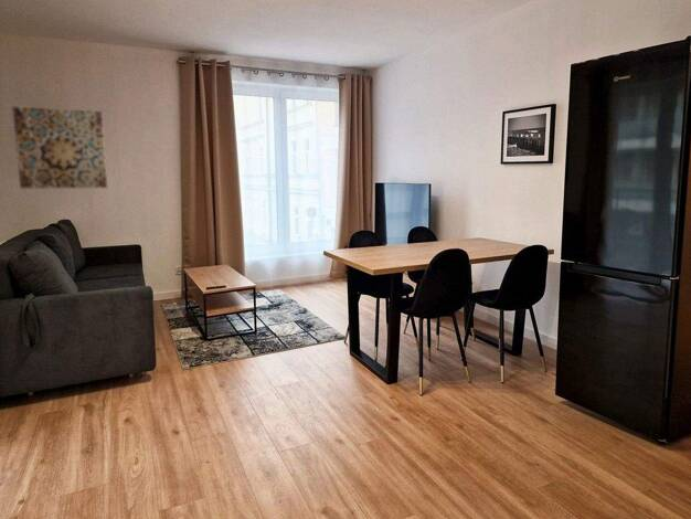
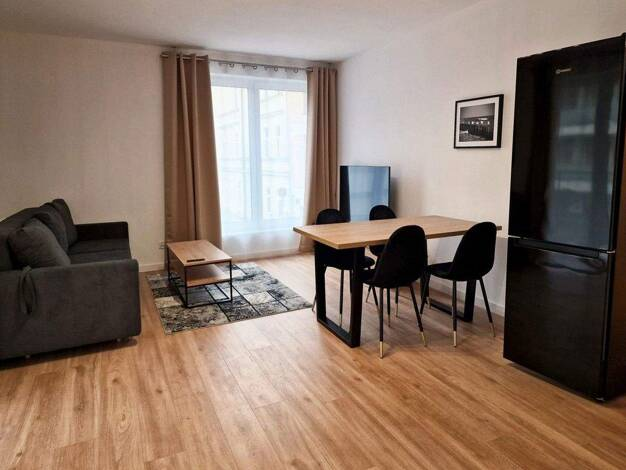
- wall art (62, 149)
